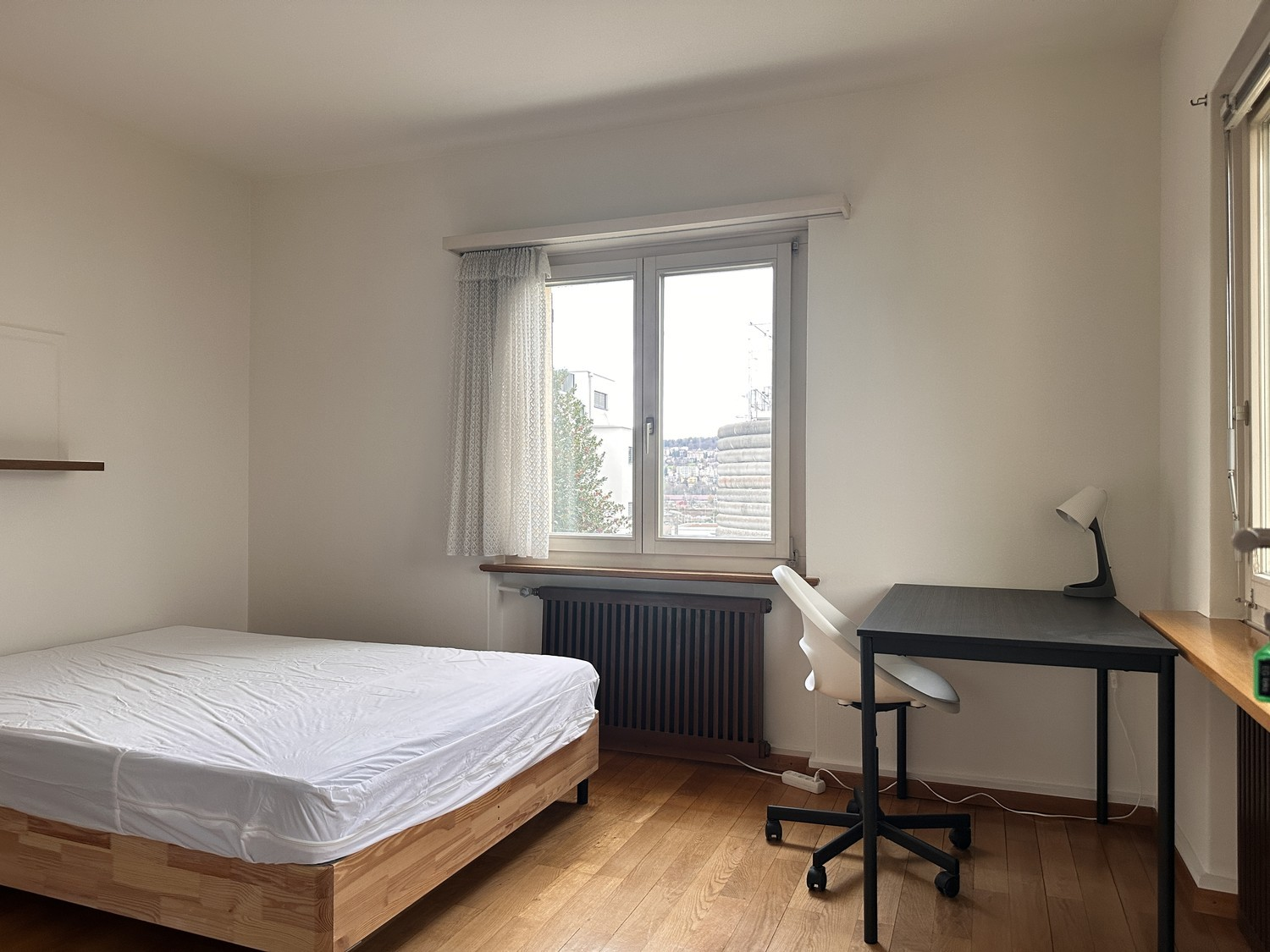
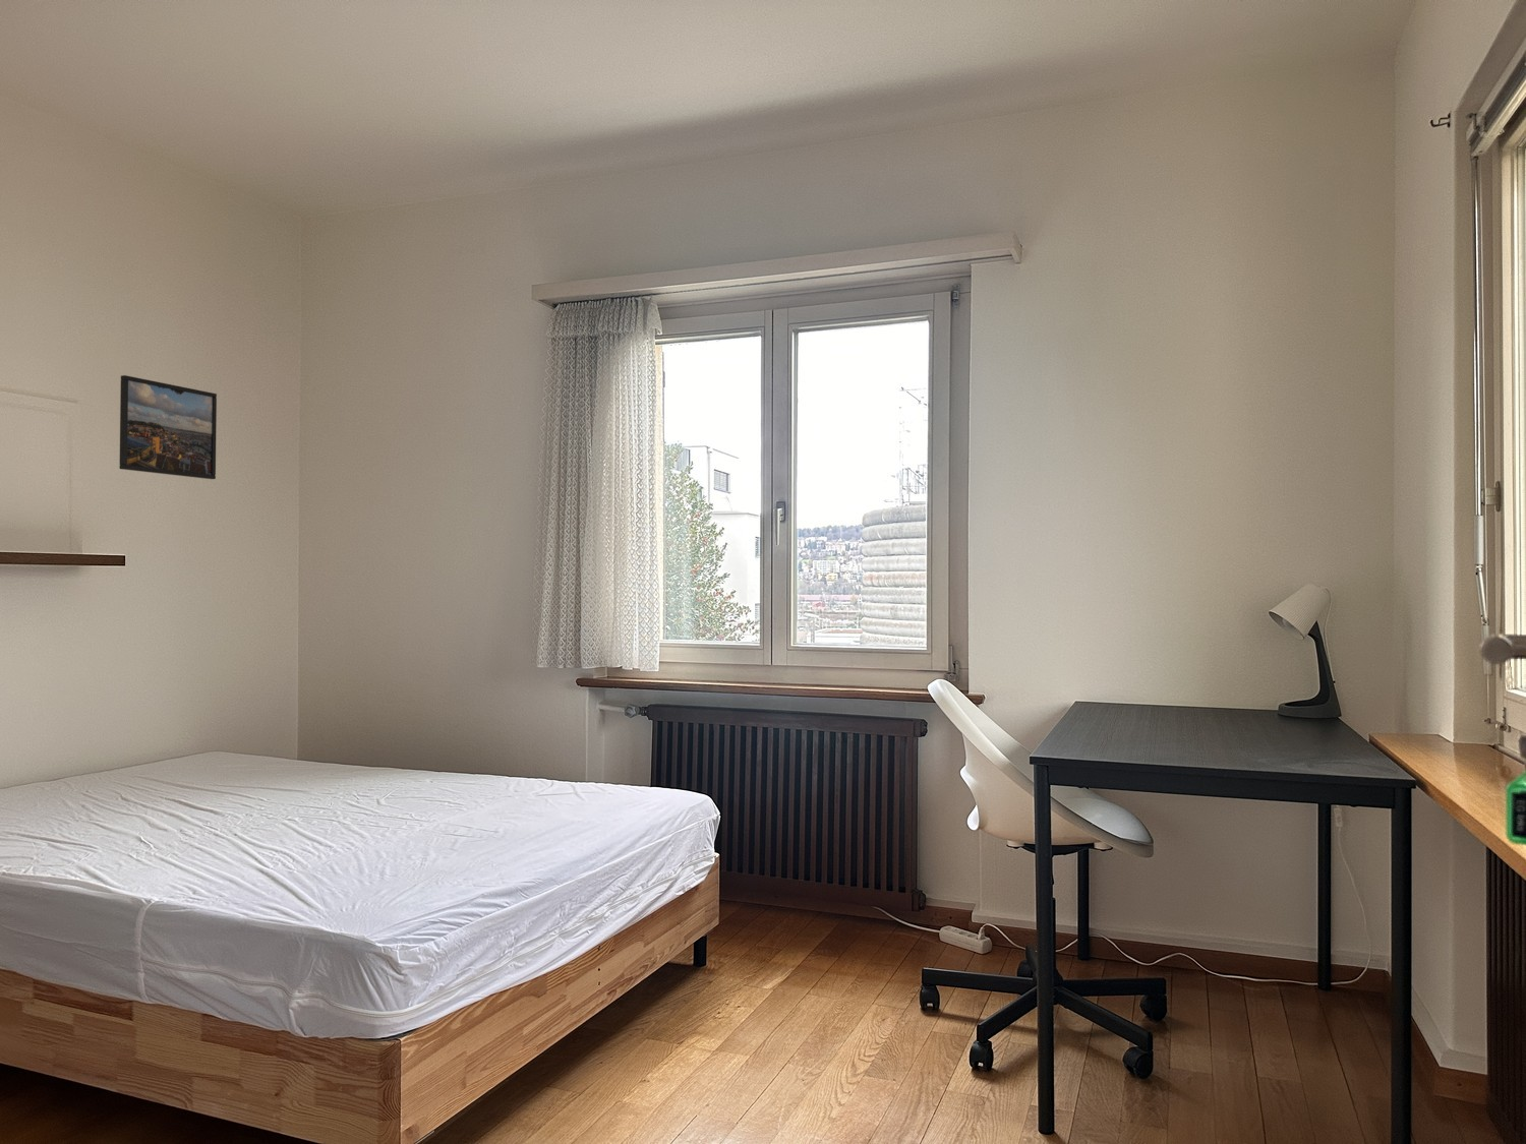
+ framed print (169, 429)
